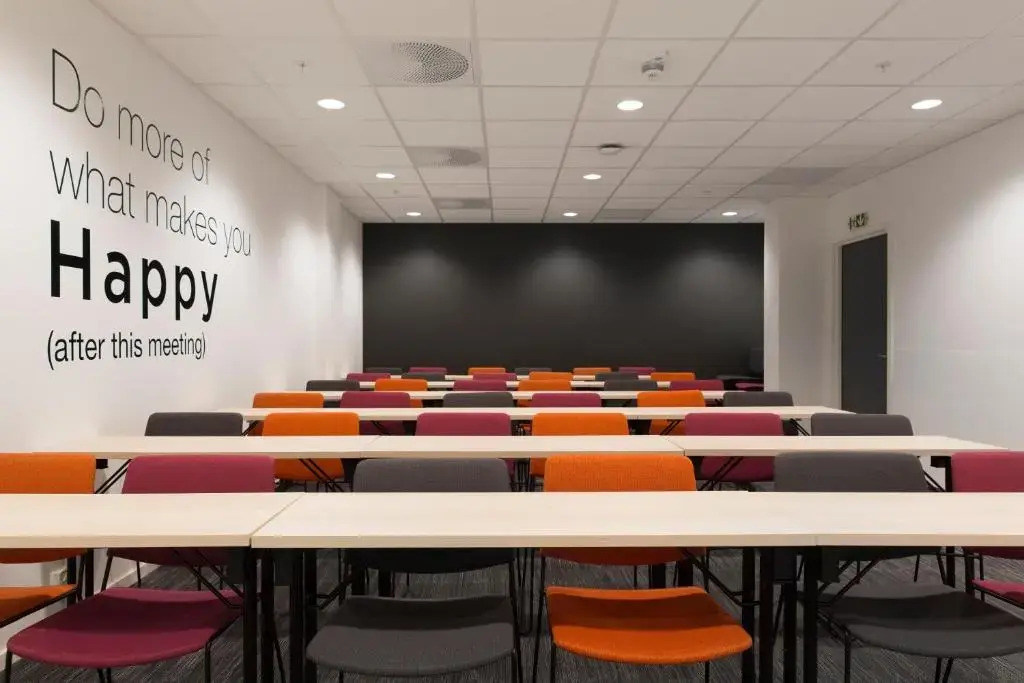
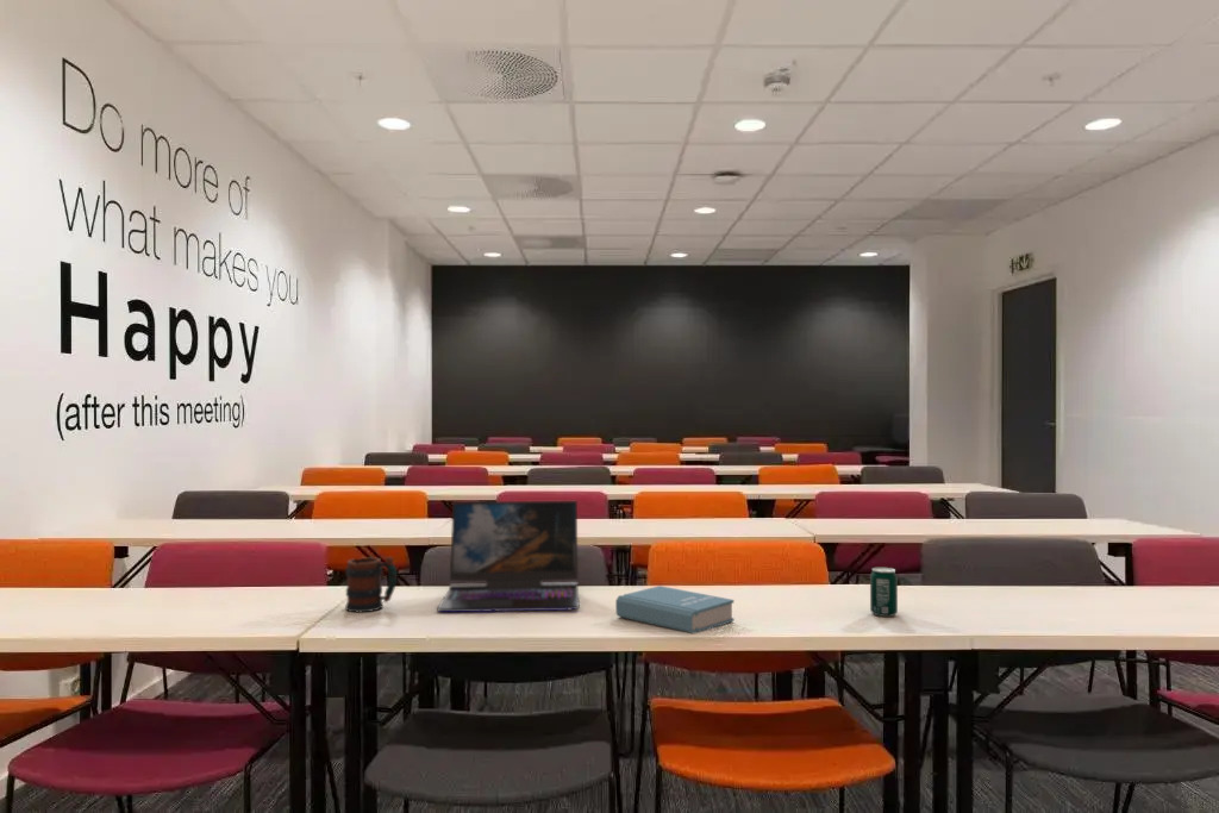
+ laptop (512, 554)
+ beverage can (883, 592)
+ book (674, 608)
+ mug (371, 582)
